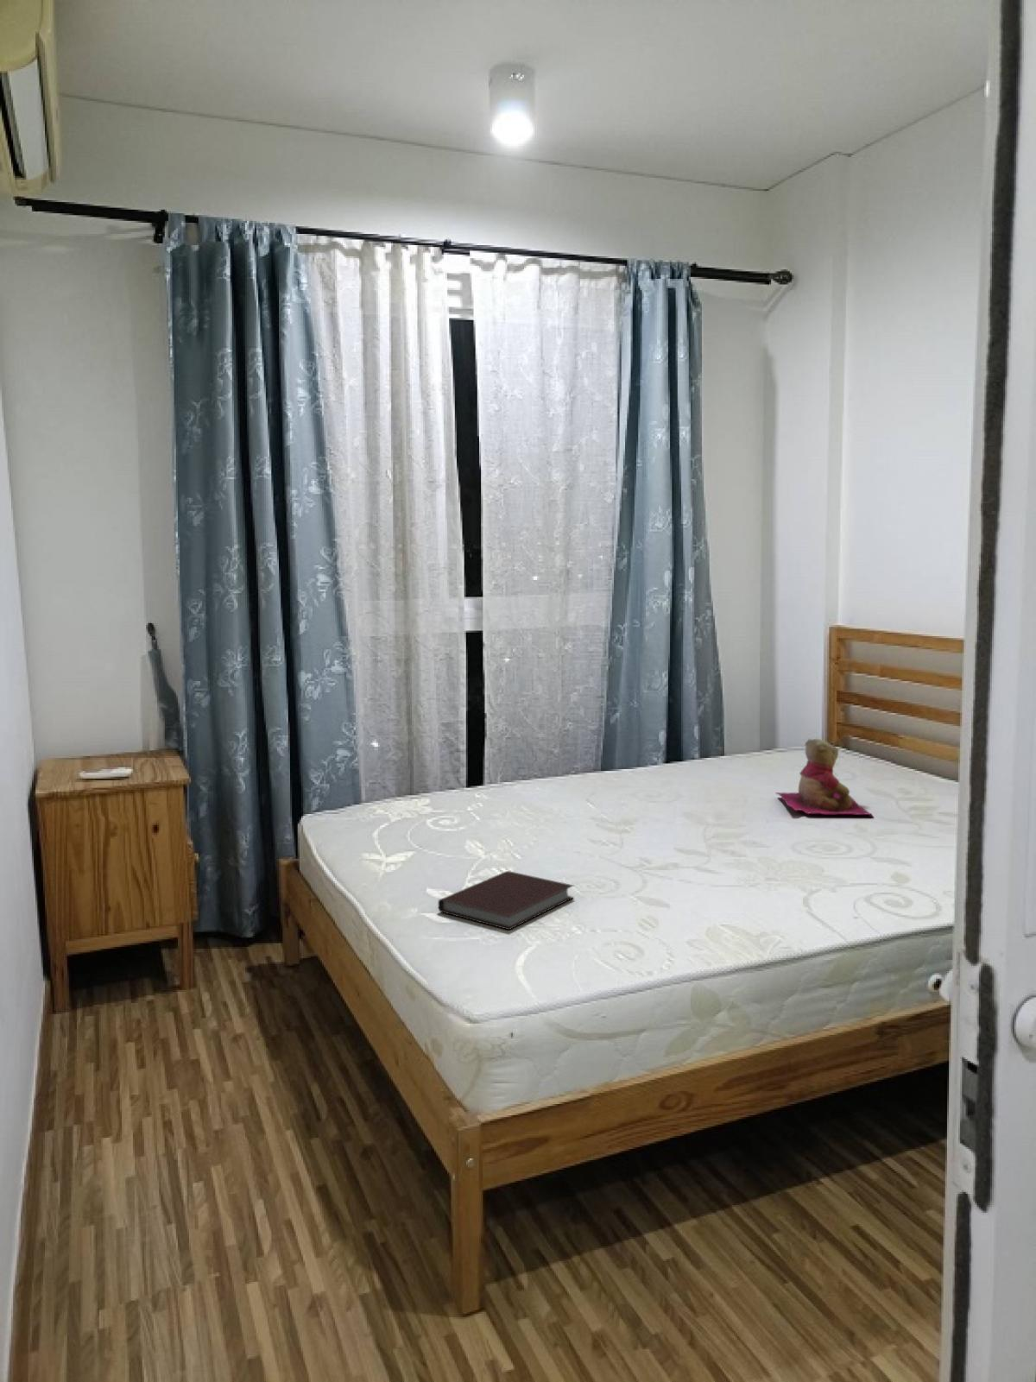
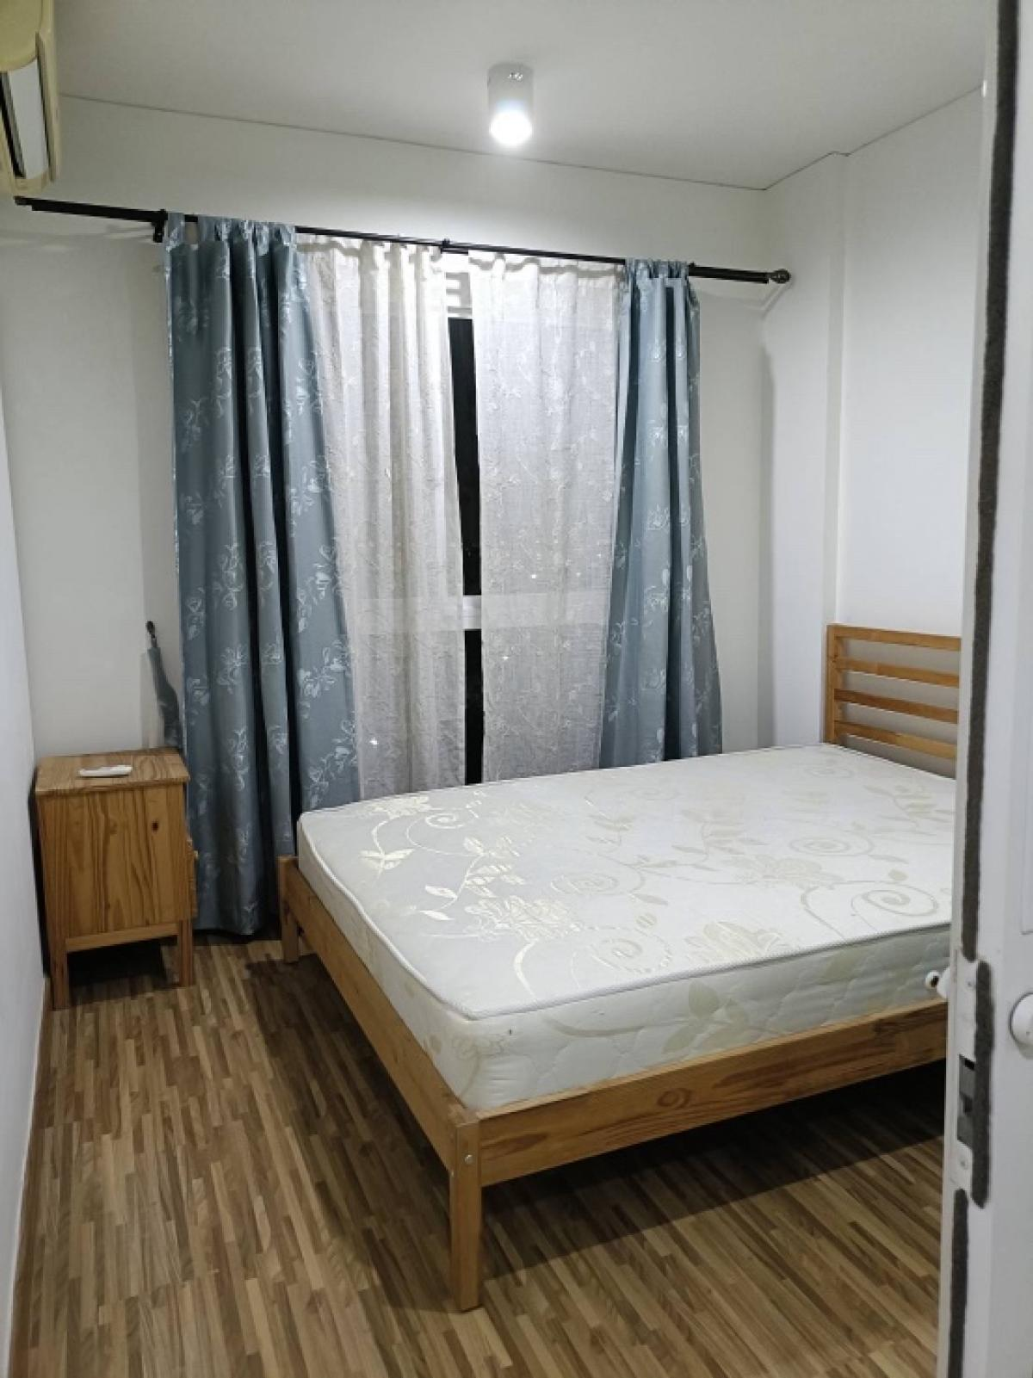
- teddy bear (822, 774)
- notebook (507, 898)
